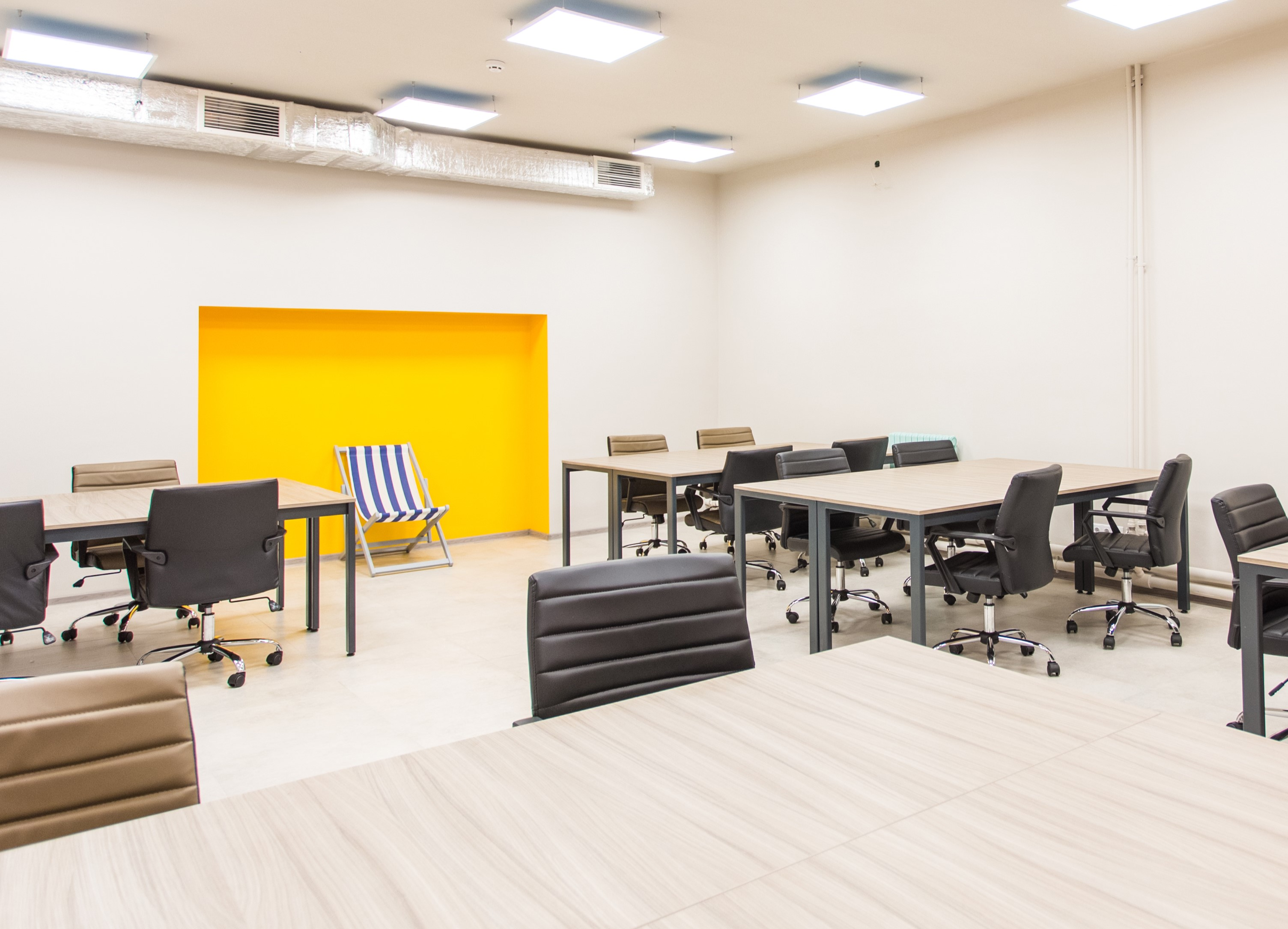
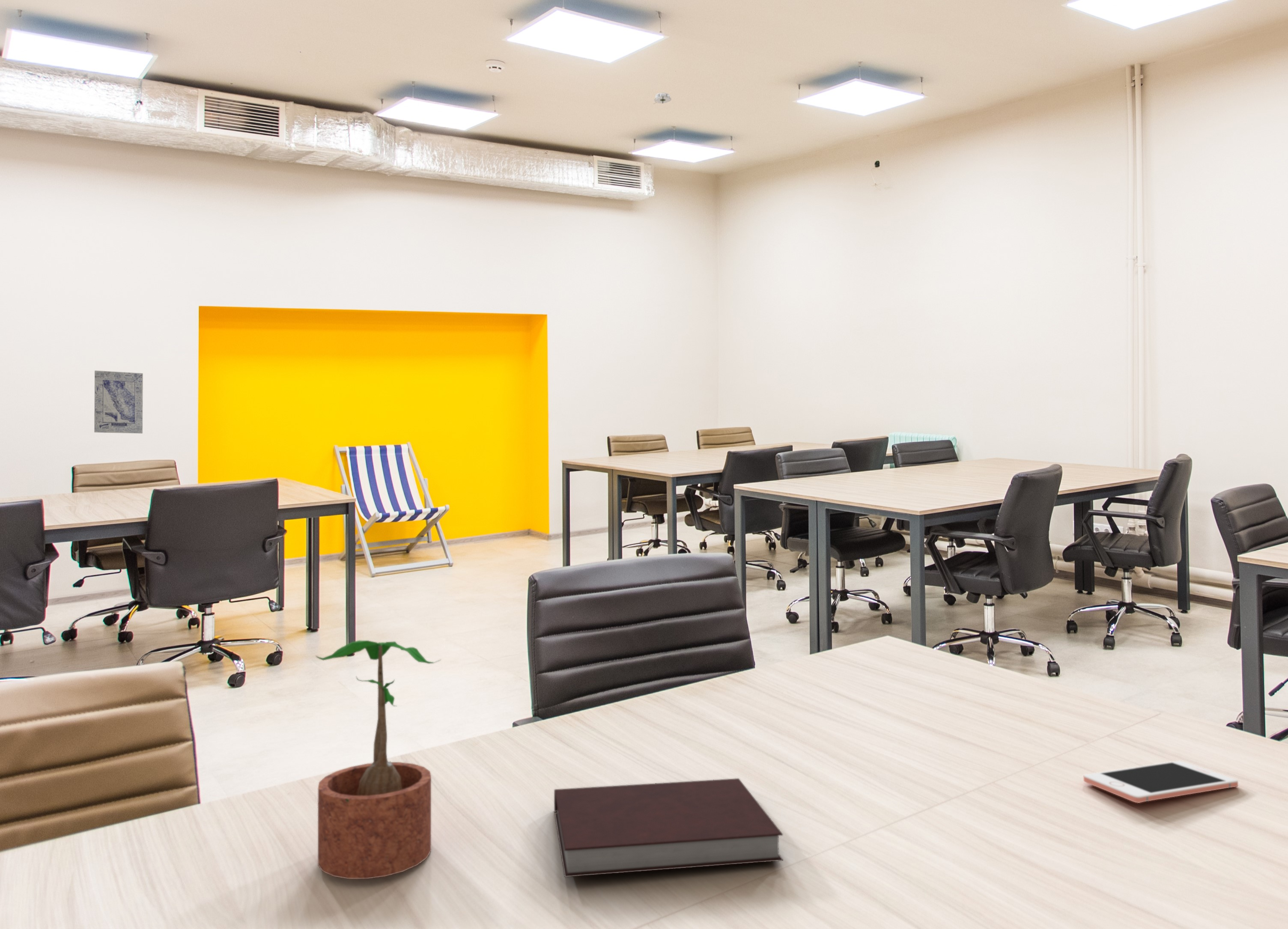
+ cell phone (1160, 781)
+ notebook (661, 822)
+ smoke detector (662, 98)
+ potted plant (378, 744)
+ wall art (119, 402)
